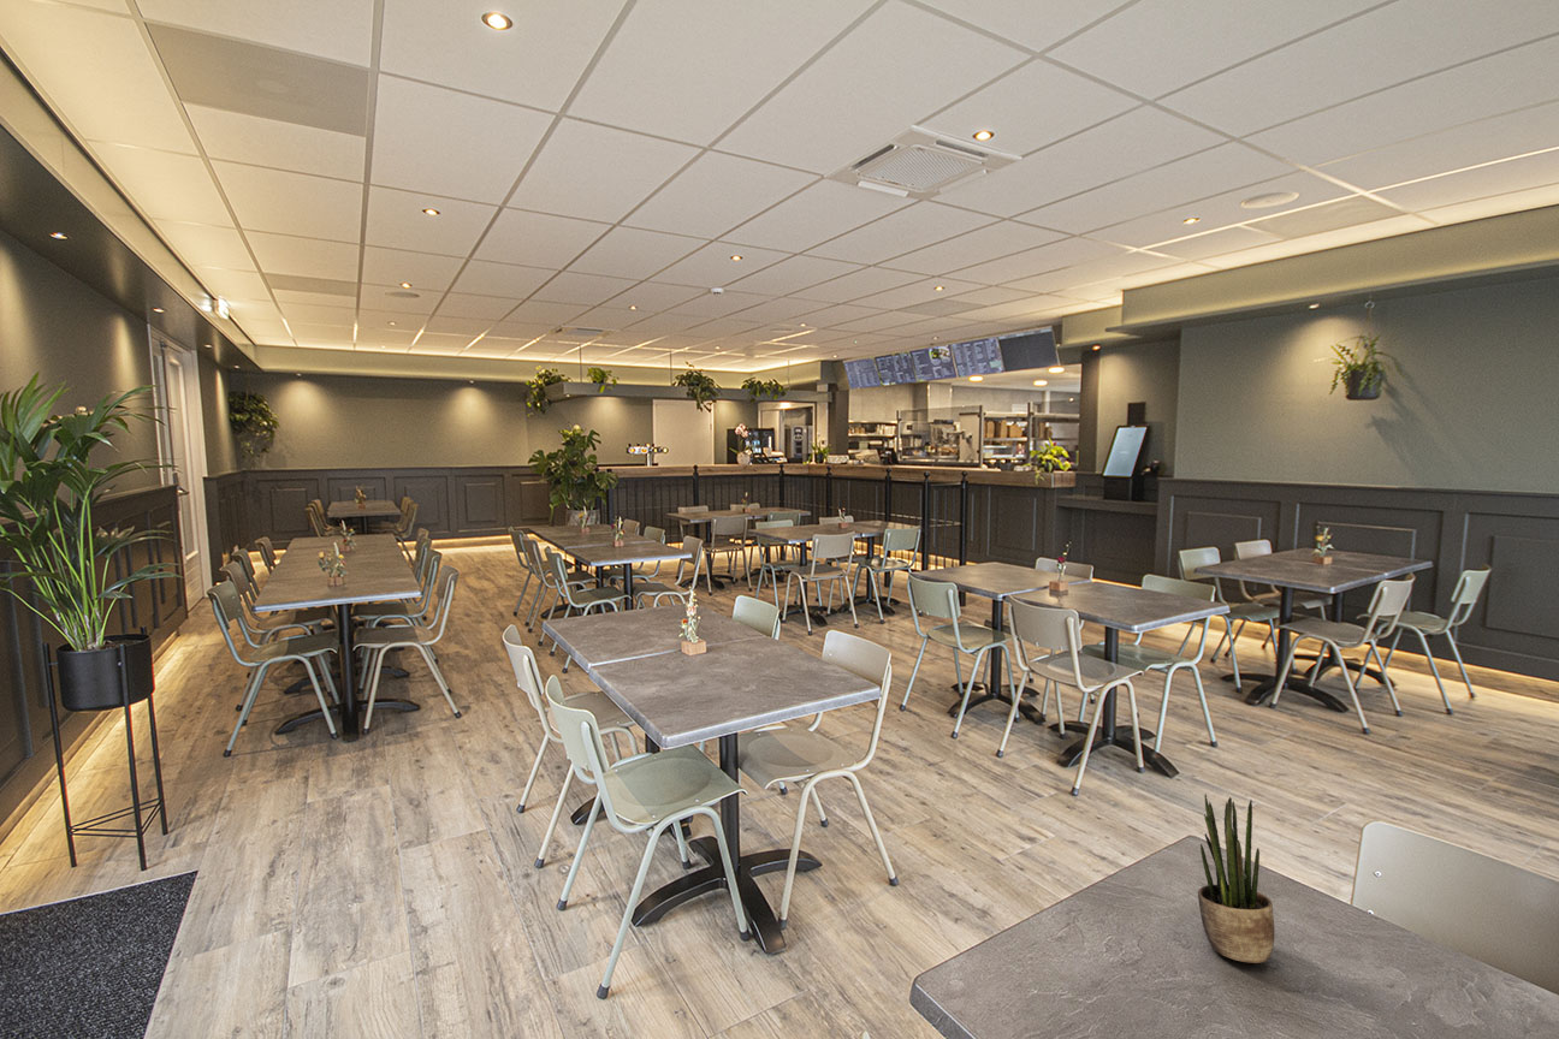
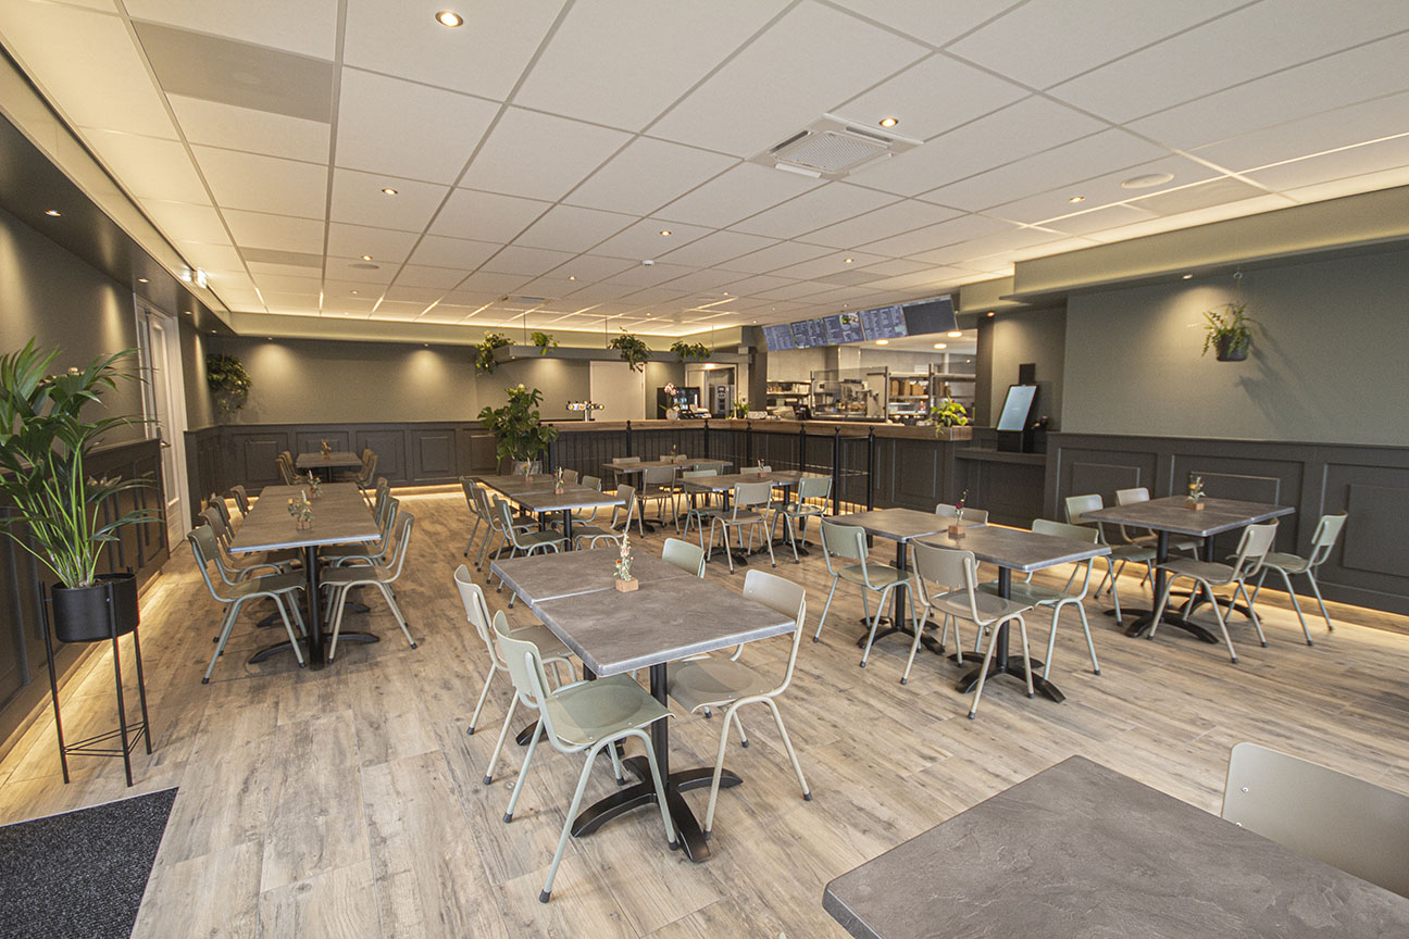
- potted plant (1231, 869)
